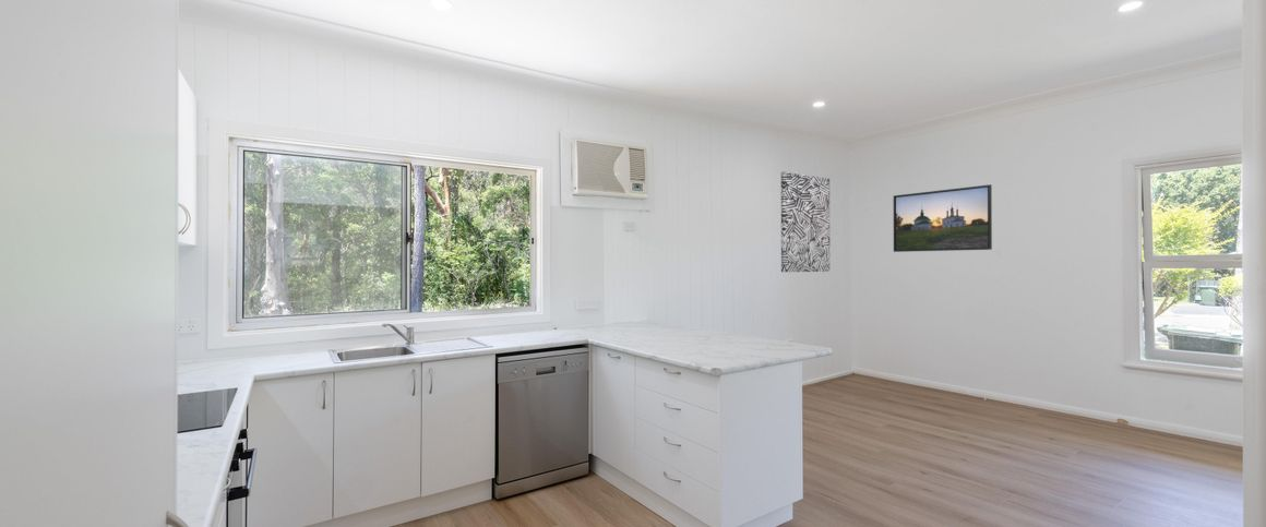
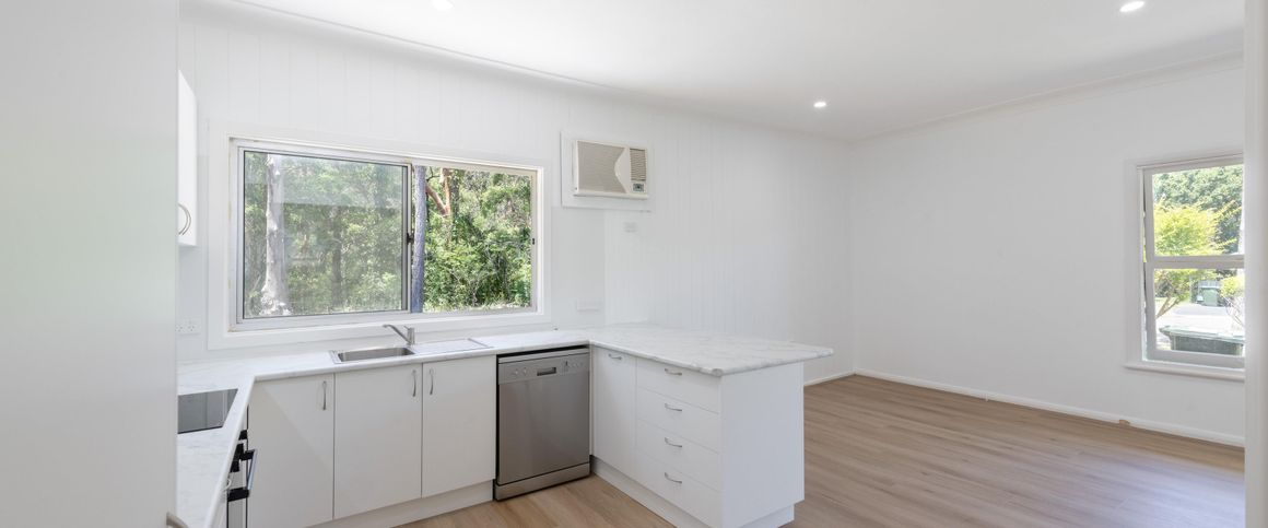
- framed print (939, 220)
- wall art (805, 224)
